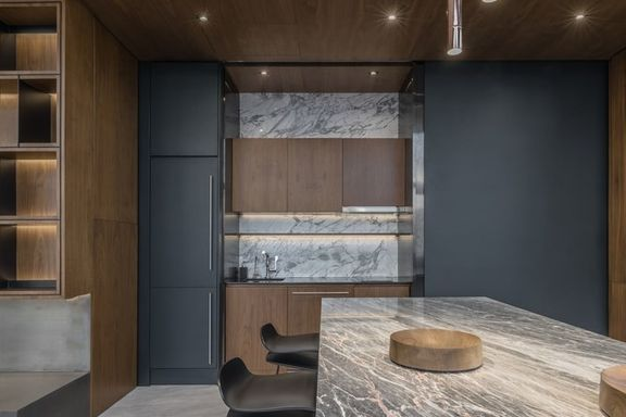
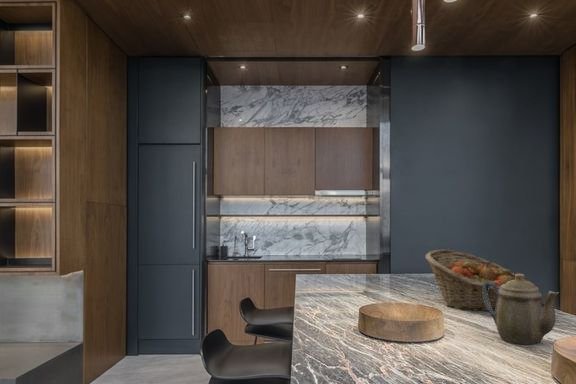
+ teapot (519, 306)
+ fruit basket (474, 278)
